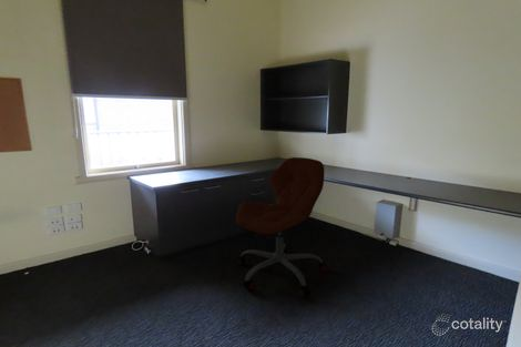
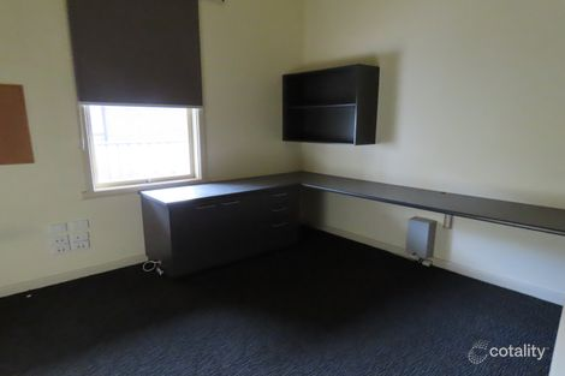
- office chair (282, 218)
